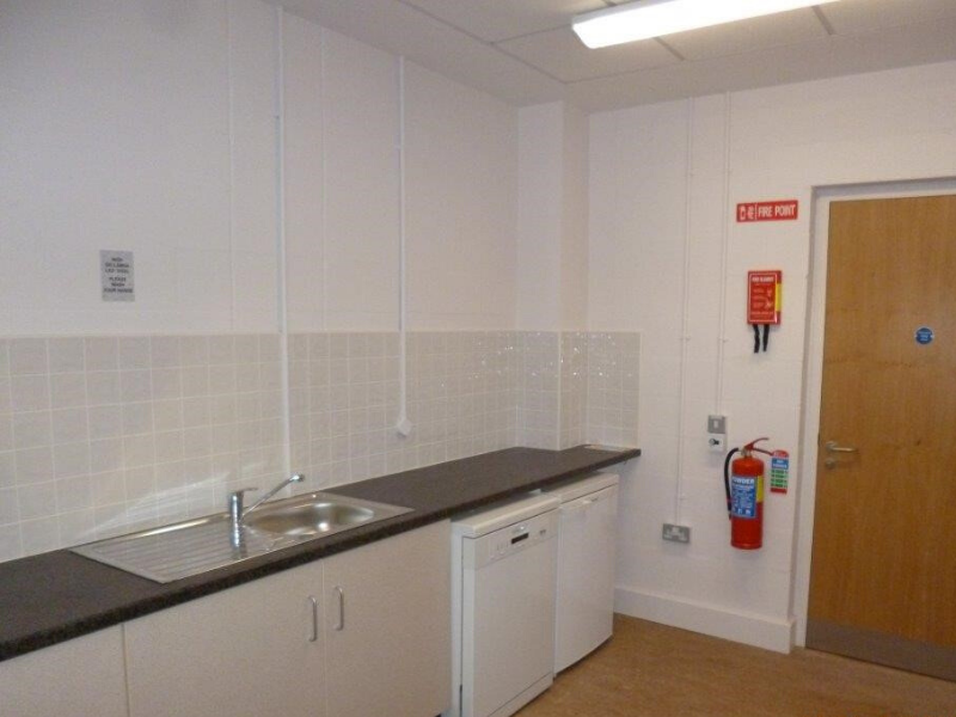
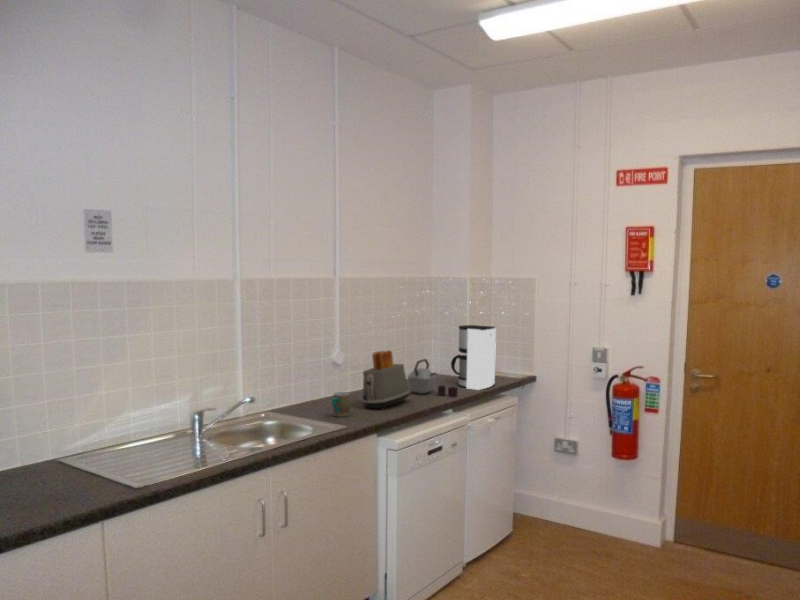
+ coffee maker (471, 356)
+ kettle (433, 377)
+ toaster (386, 377)
+ mug (339, 405)
